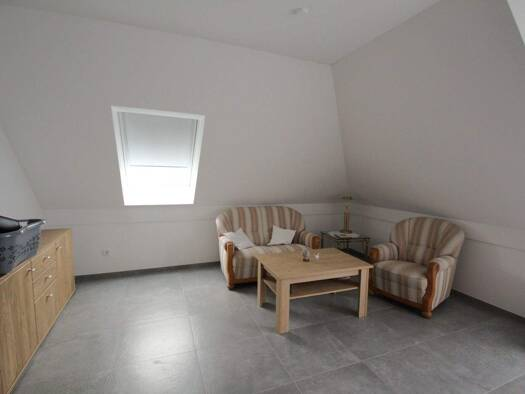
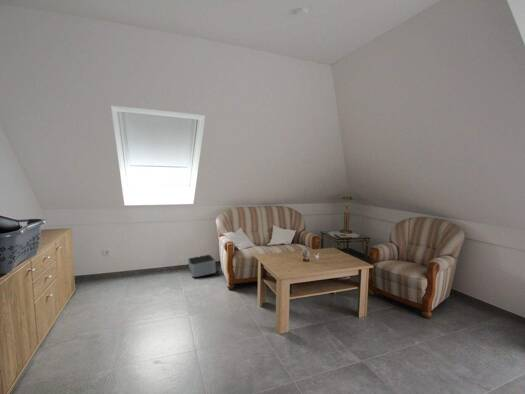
+ storage bin (201, 265)
